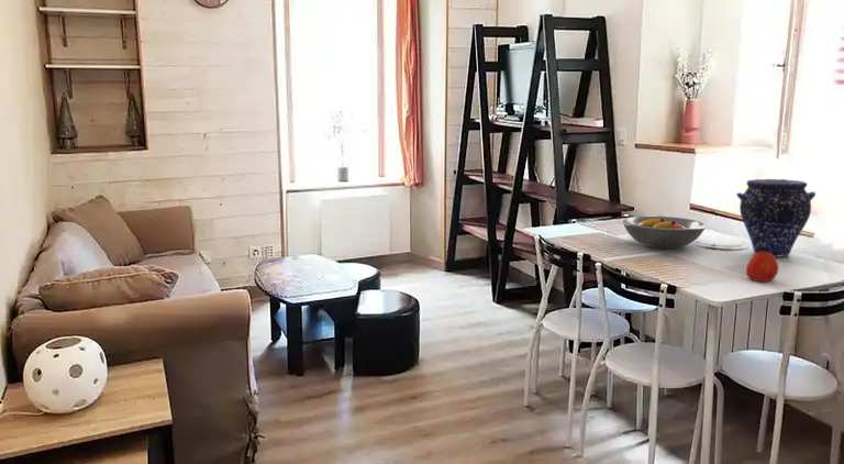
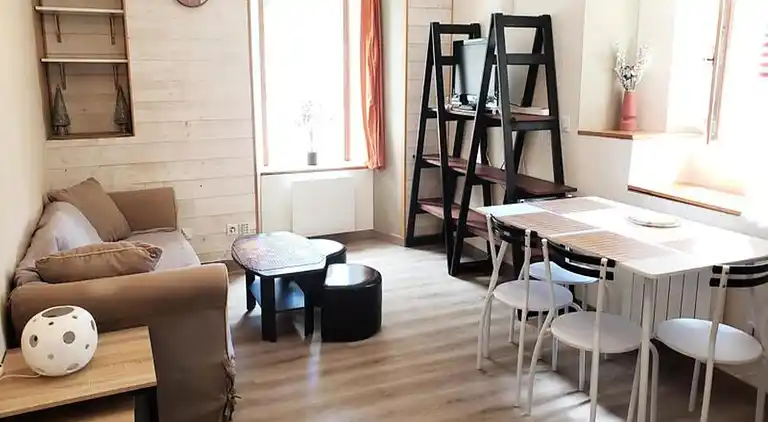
- apple (762, 265)
- vase (773, 218)
- fruit bowl (663, 230)
